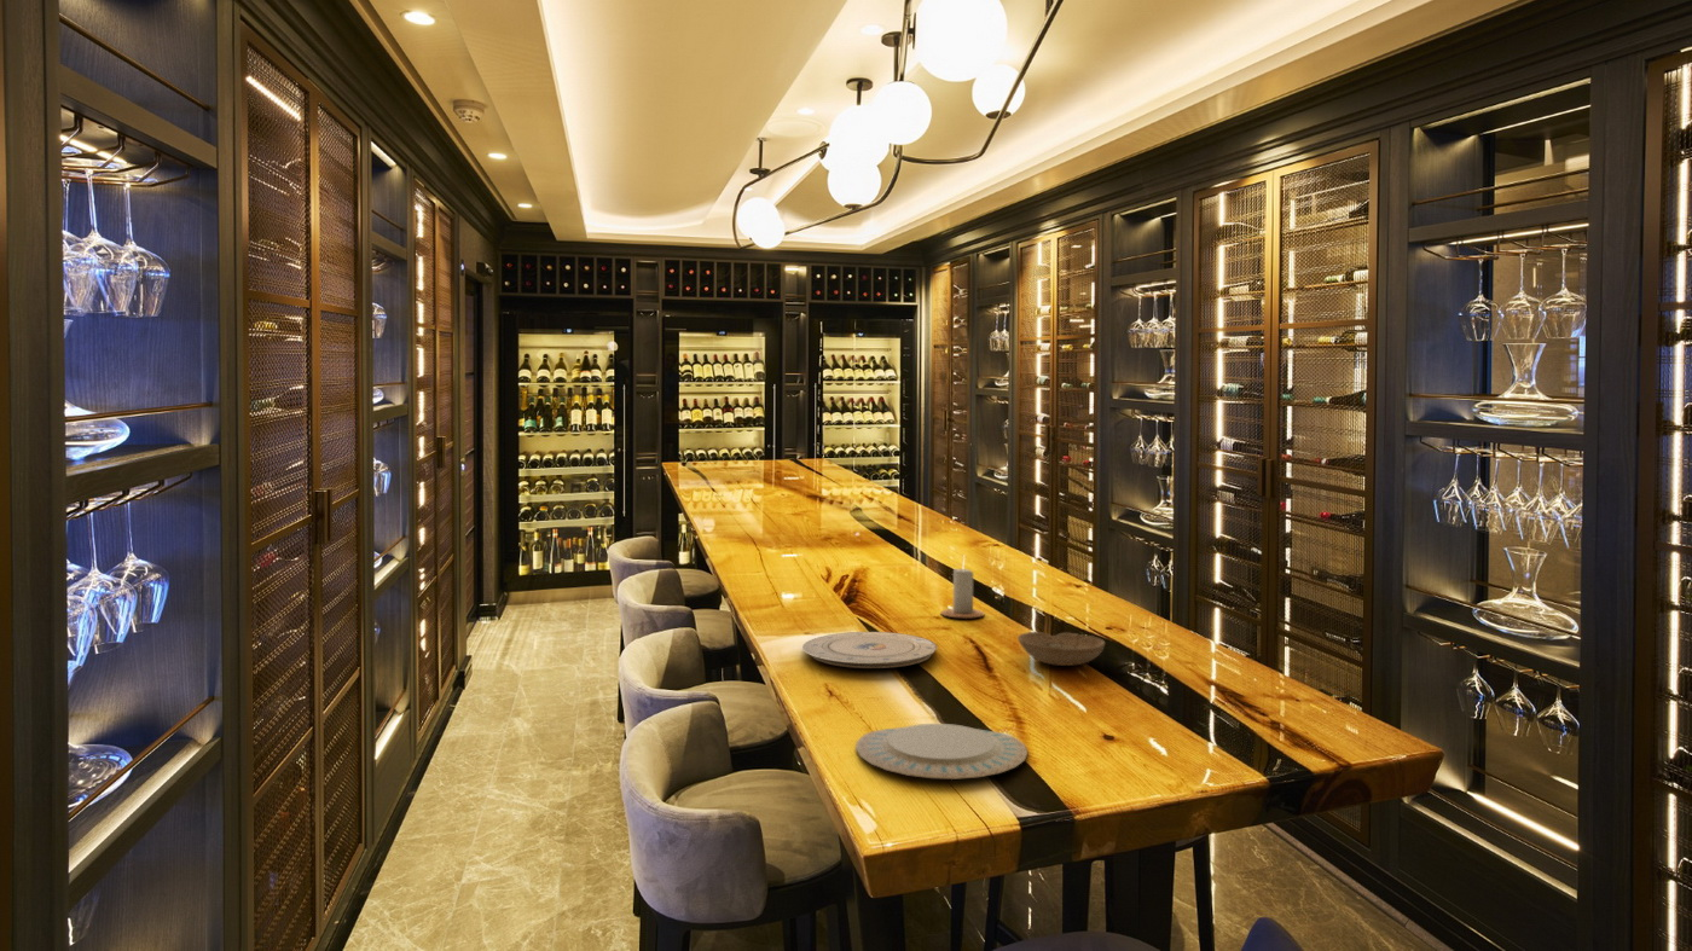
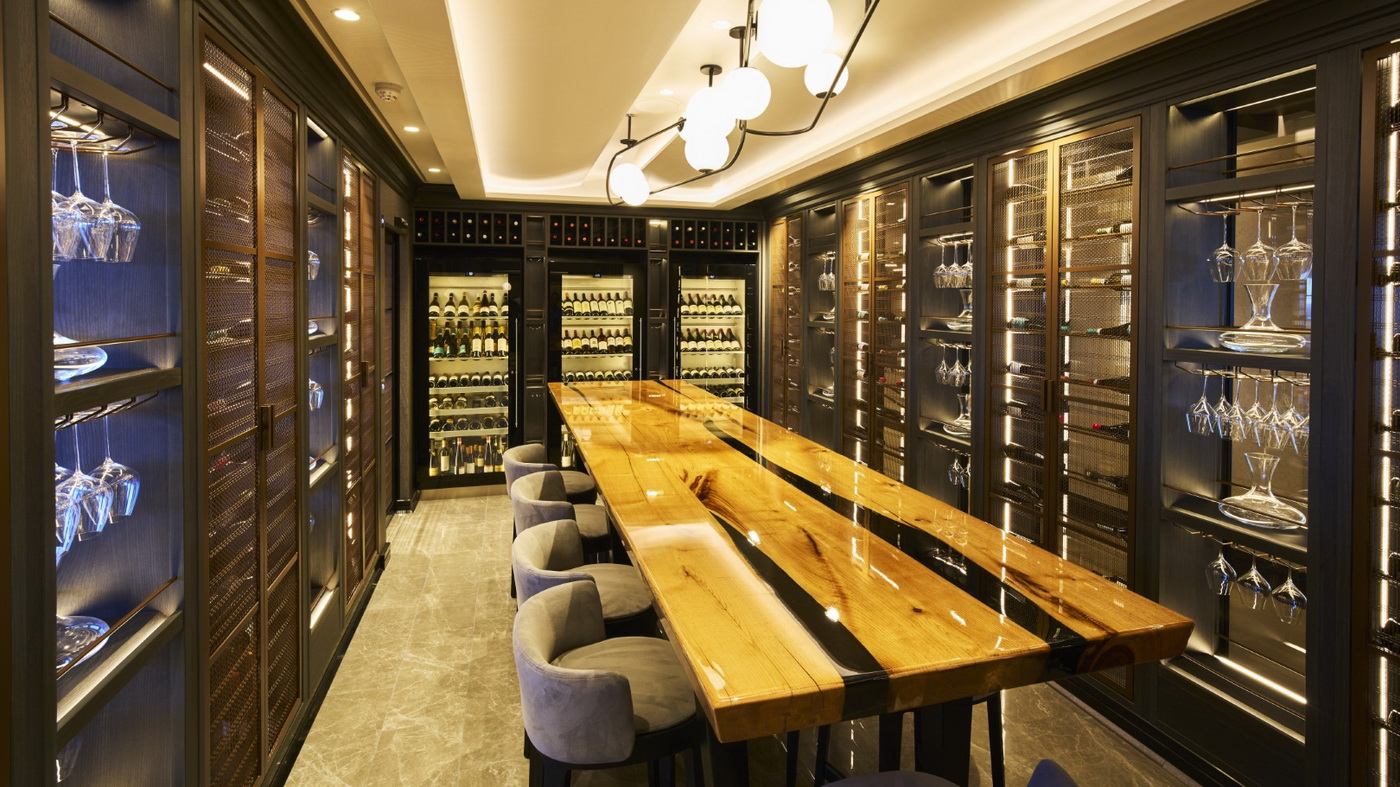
- candle (962, 582)
- chinaware (940, 743)
- plate (869, 649)
- bowl (1058, 650)
